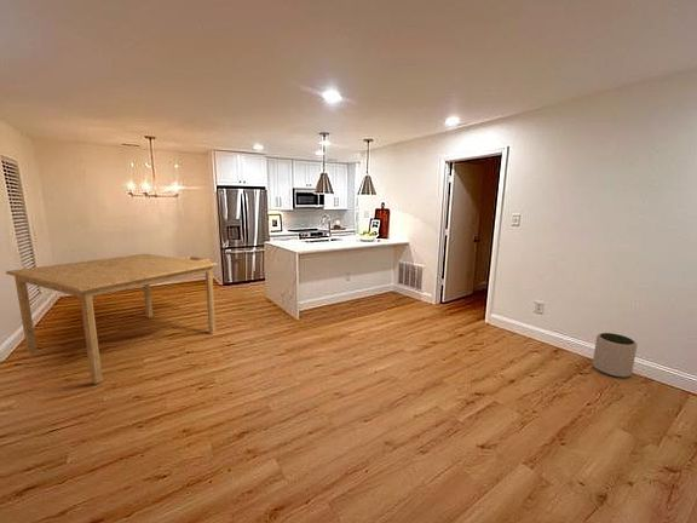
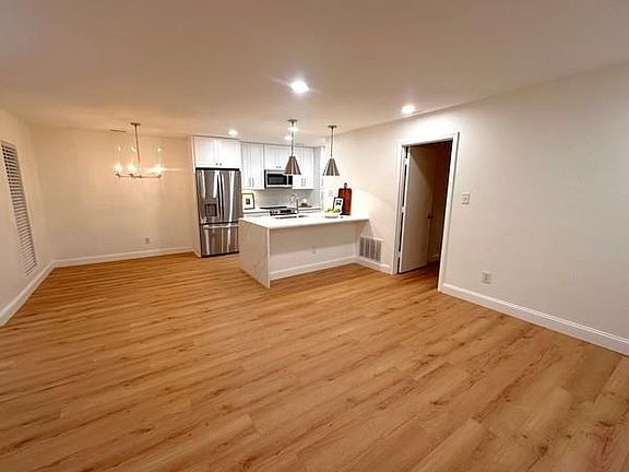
- plant pot (614, 354)
- dining table (145, 300)
